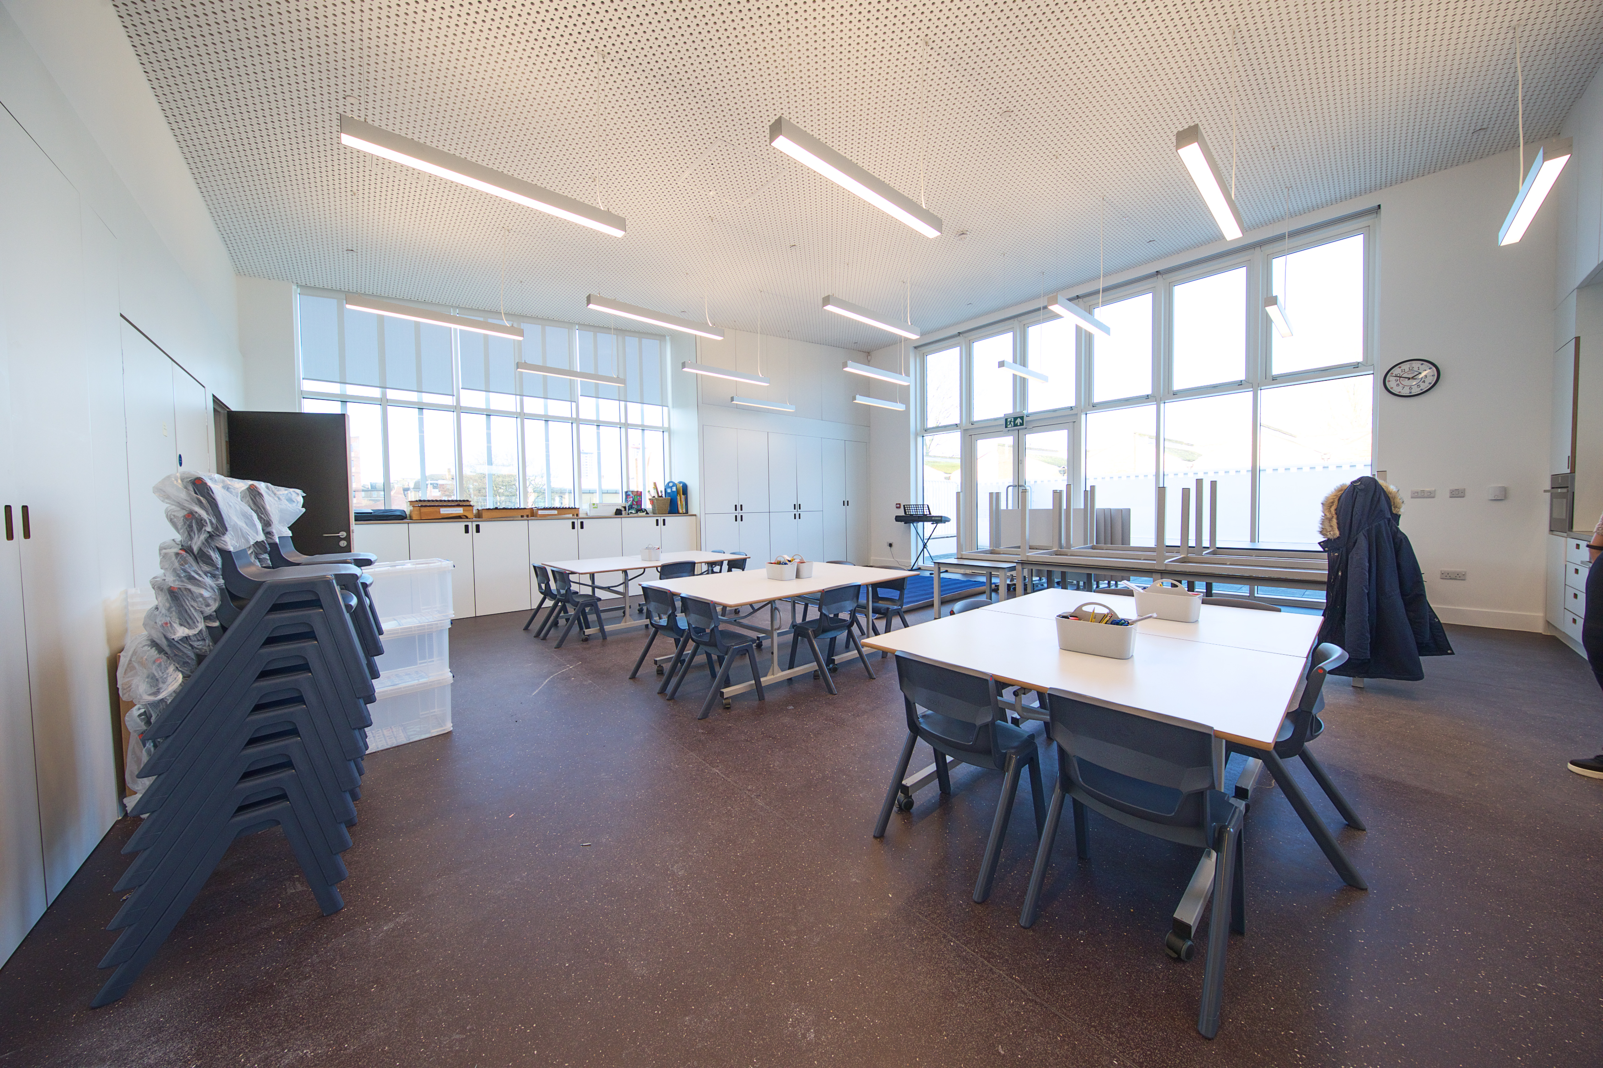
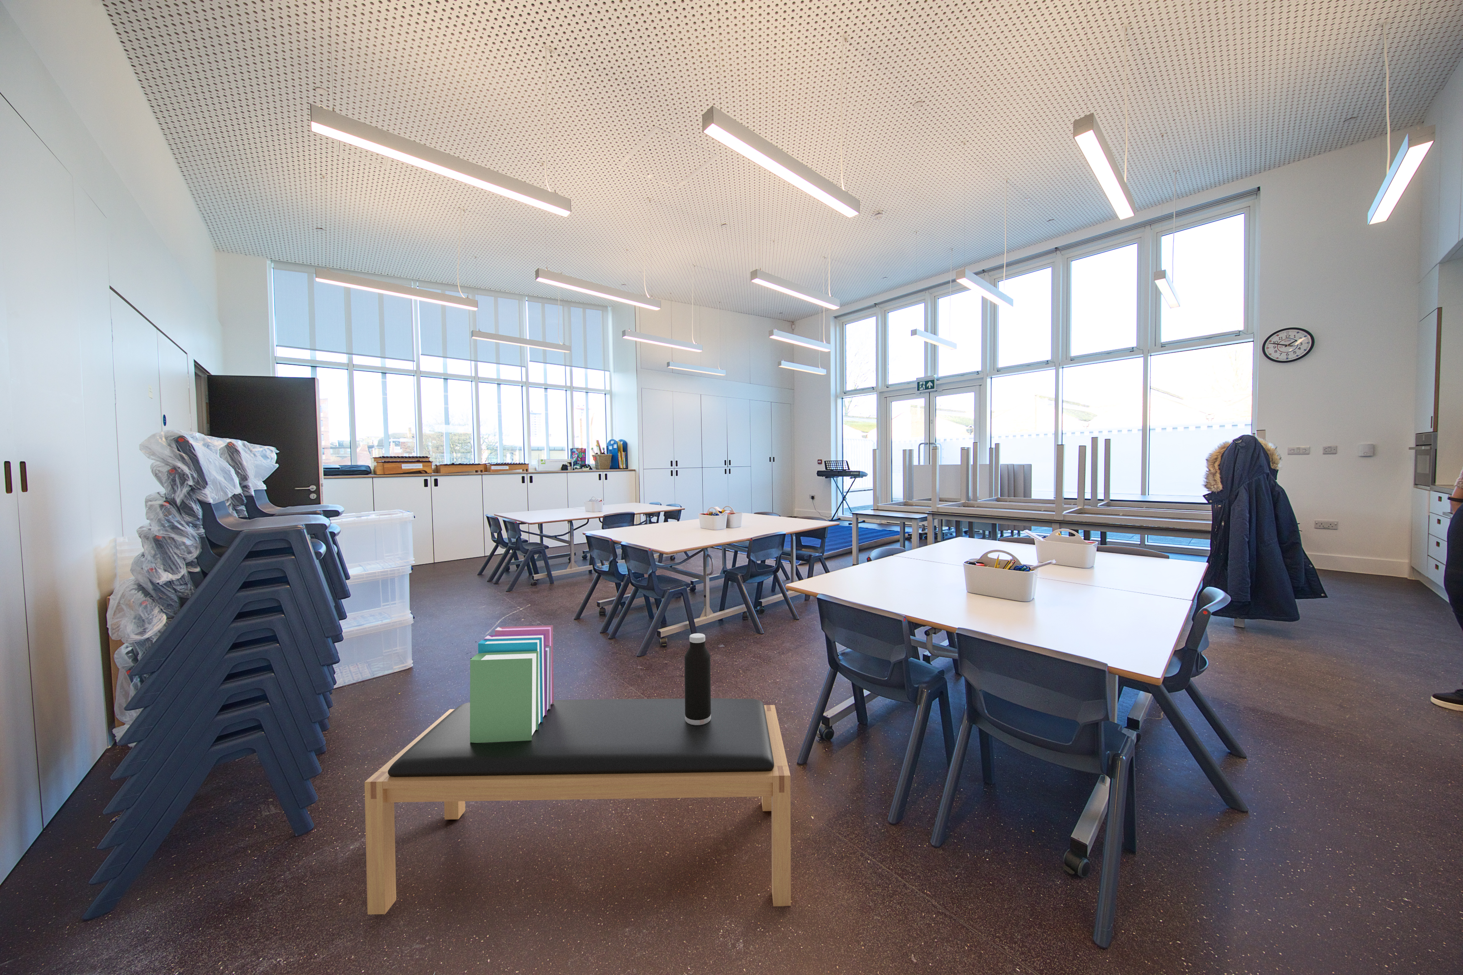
+ books (515, 679)
+ bench (599, 788)
+ water bottle (698, 677)
